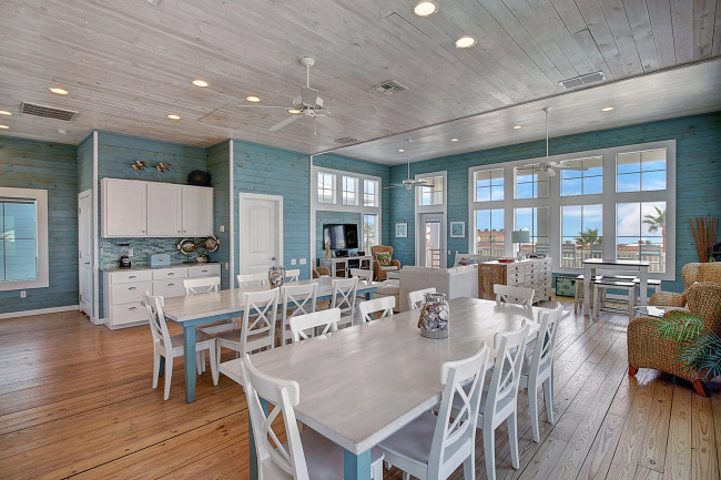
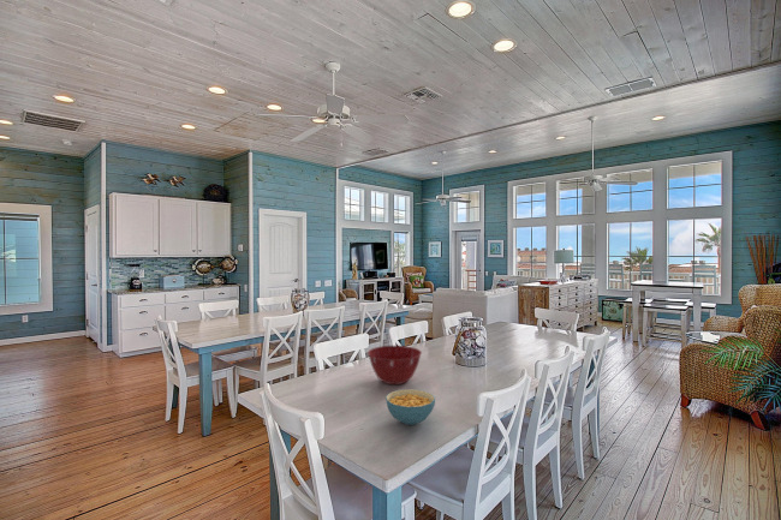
+ mixing bowl (394, 365)
+ cereal bowl (410, 410)
